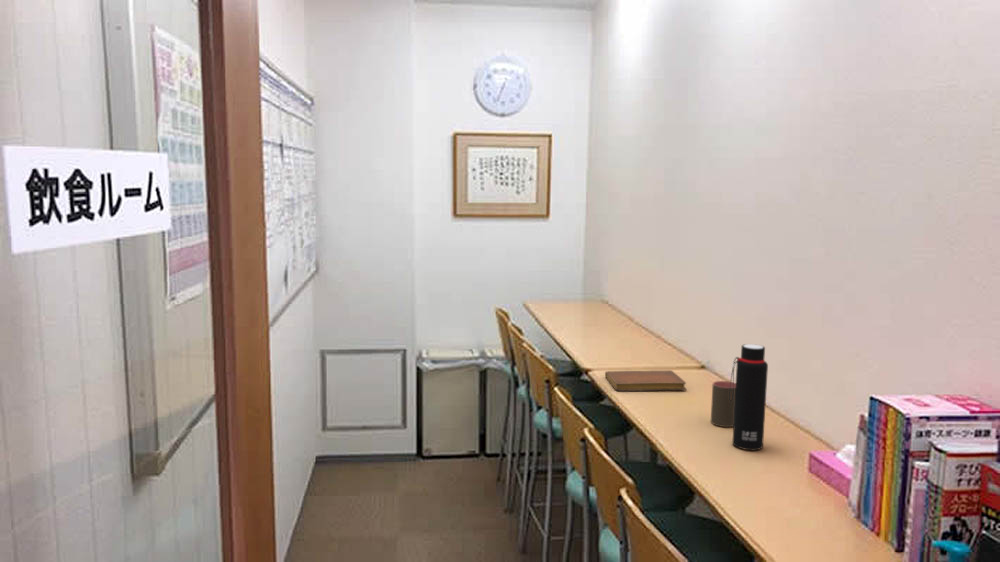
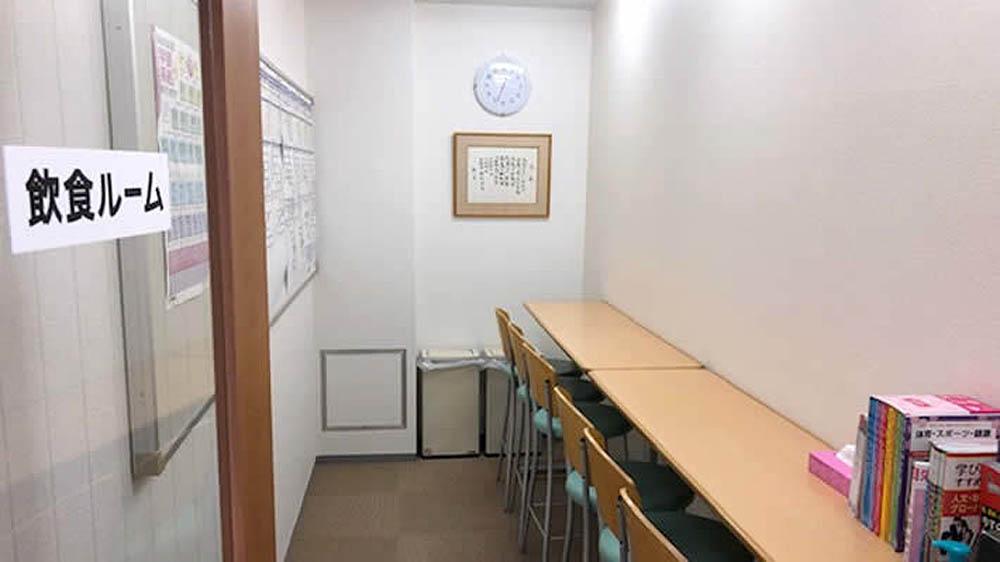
- cup (724, 403)
- notebook (644, 379)
- water bottle (747, 396)
